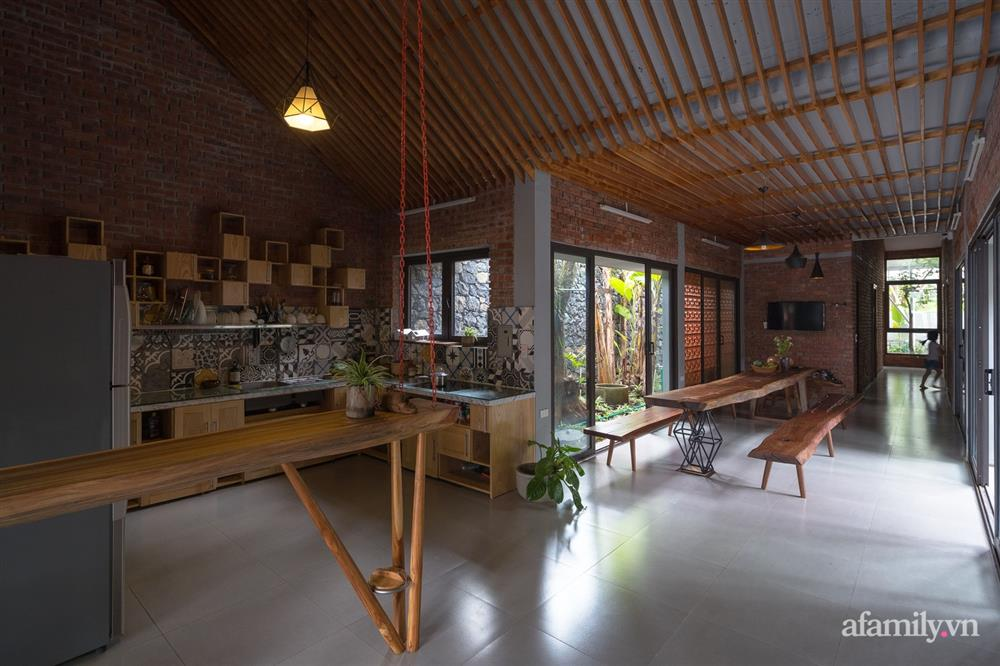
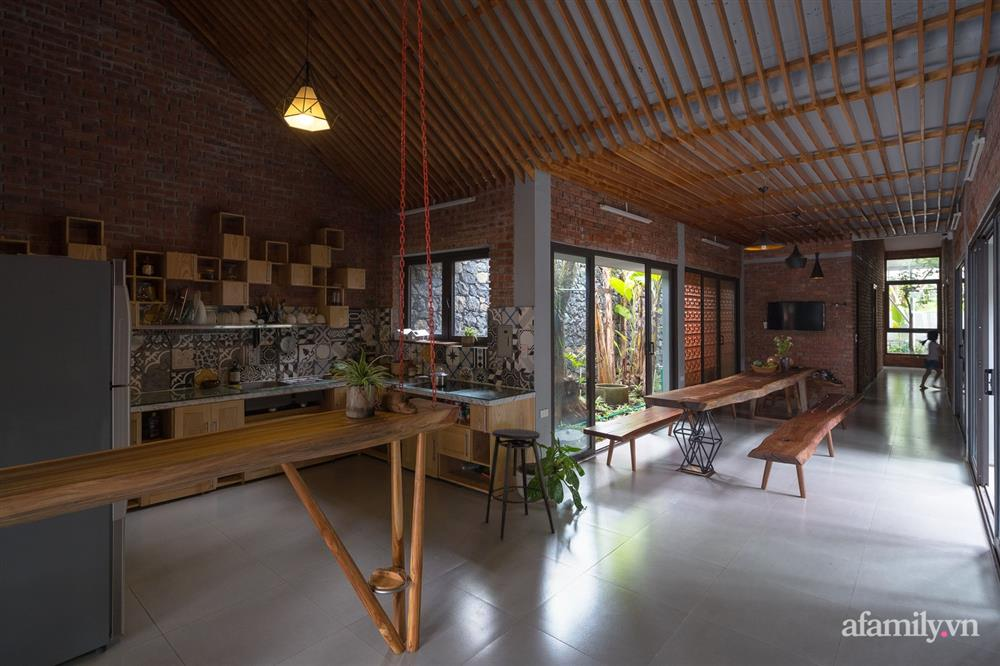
+ stool (516, 475)
